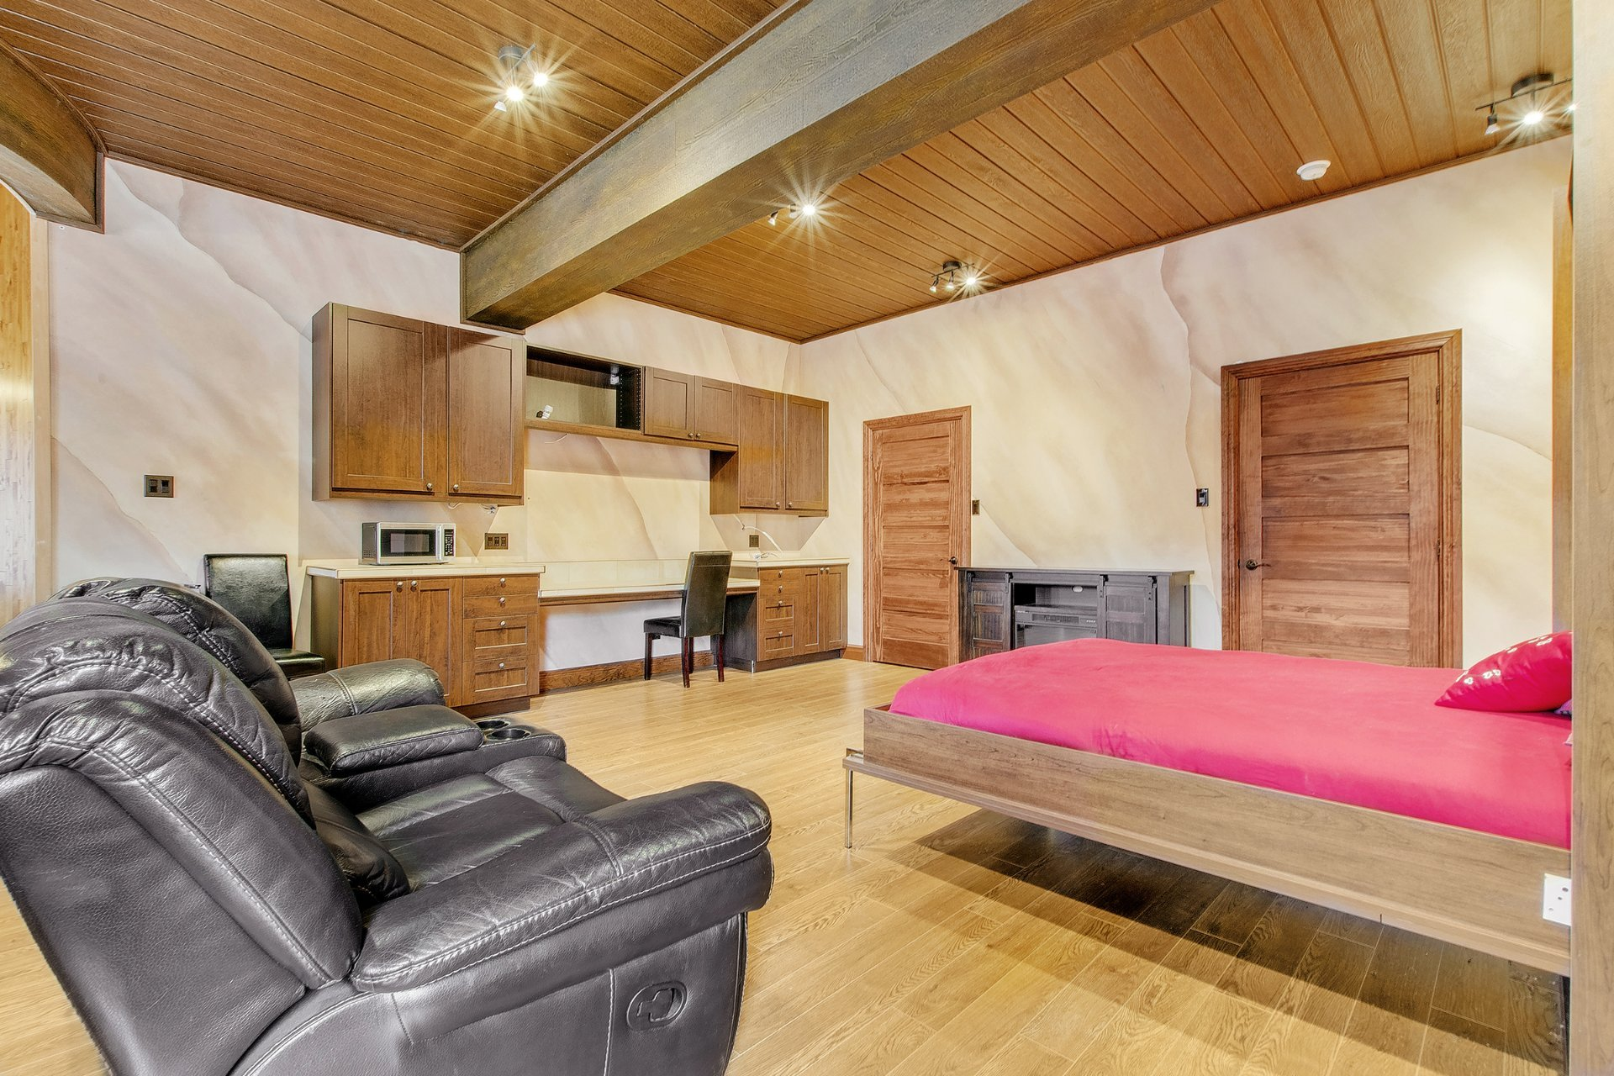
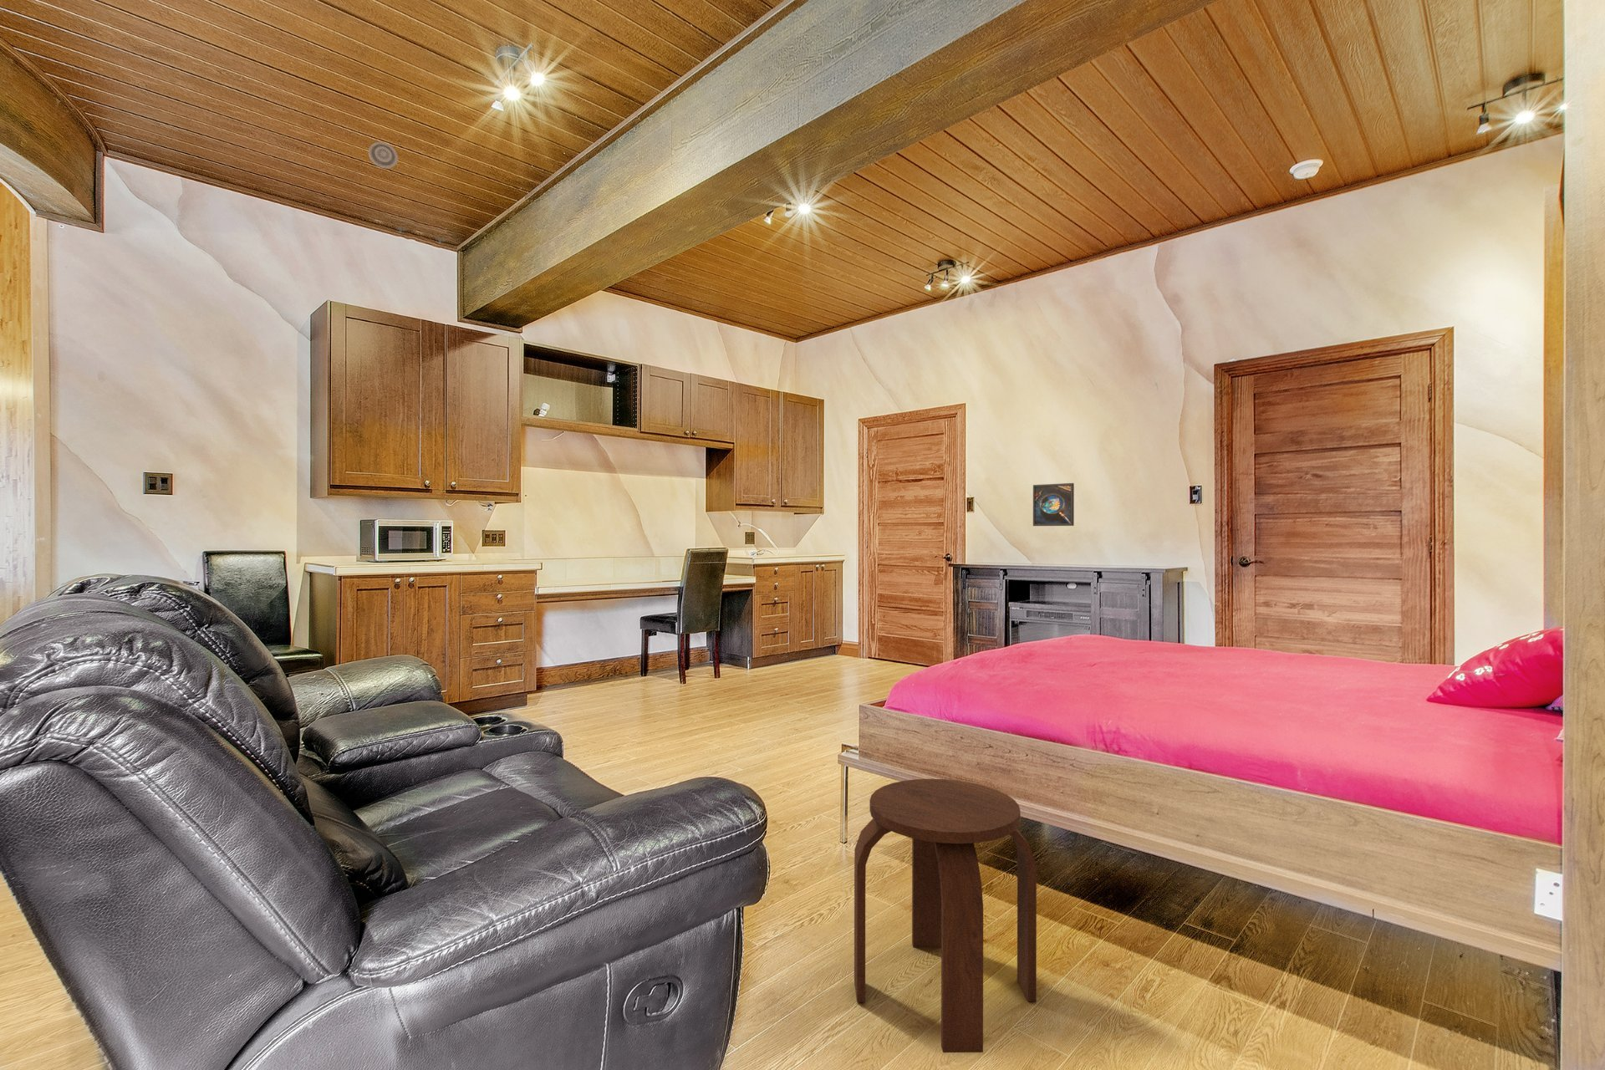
+ smoke detector (383, 154)
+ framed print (1052, 505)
+ stool (943, 897)
